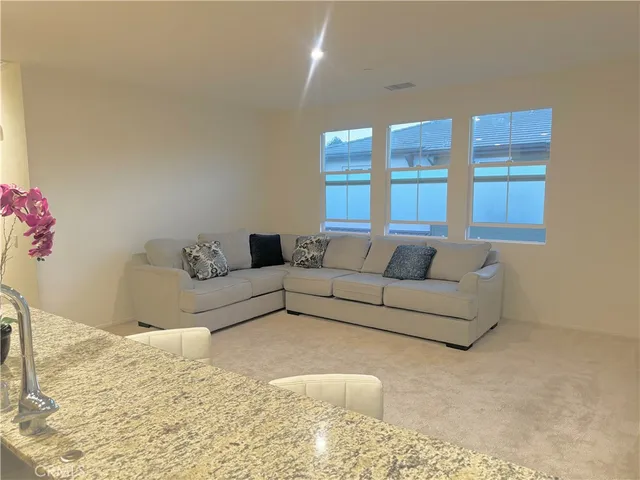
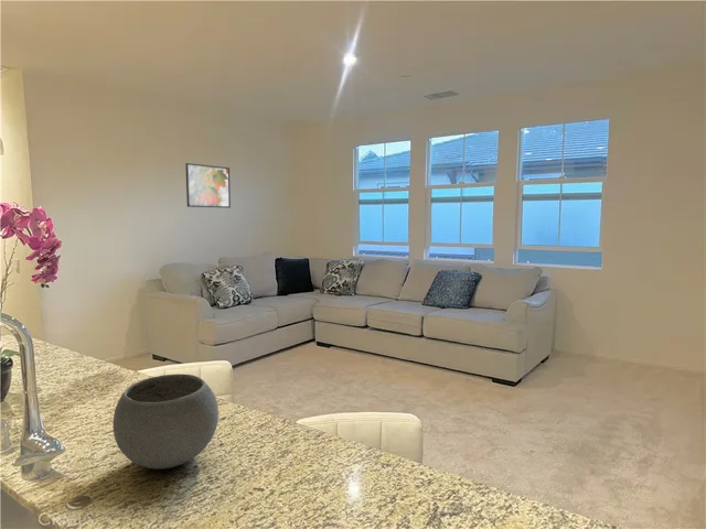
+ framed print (208, 186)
+ bowl (168, 422)
